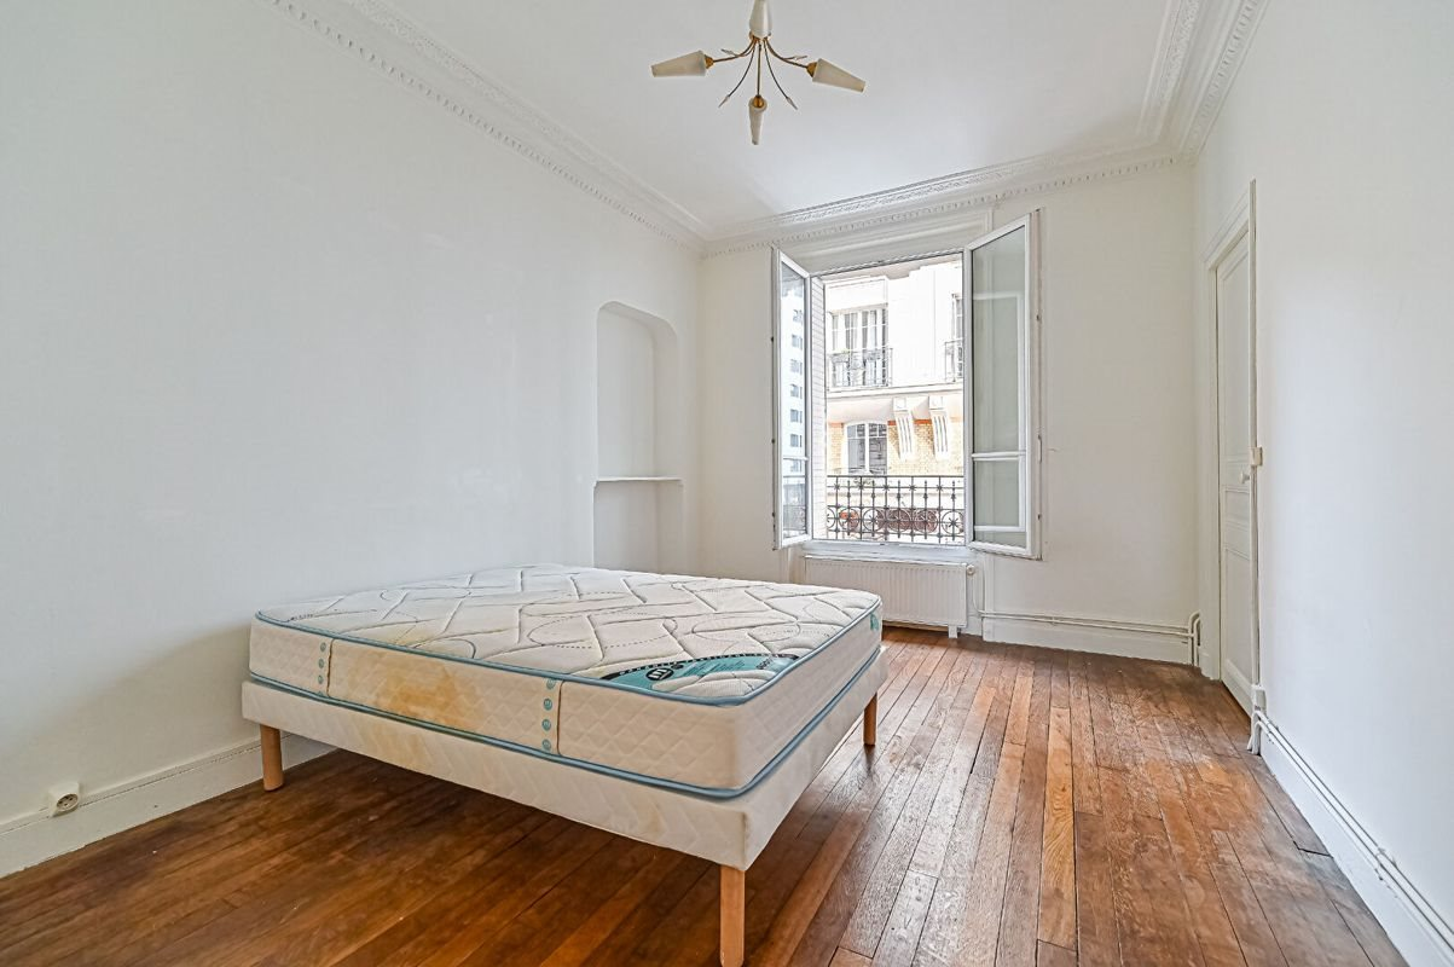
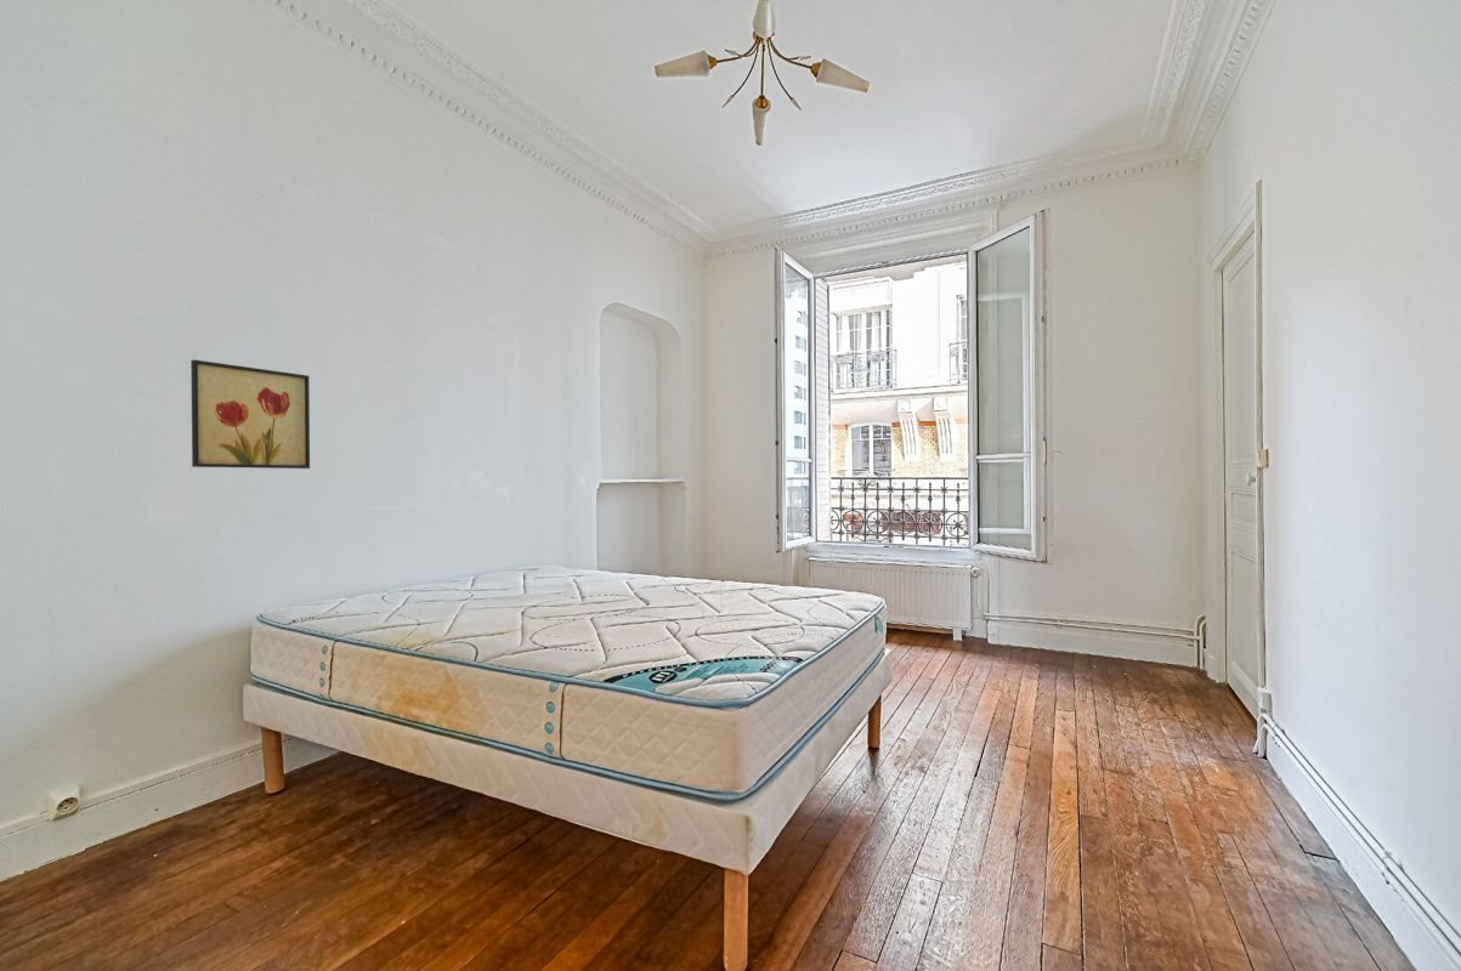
+ wall art (253, 418)
